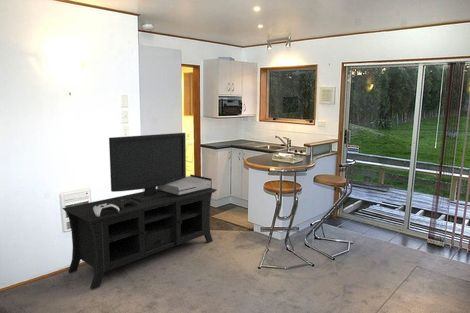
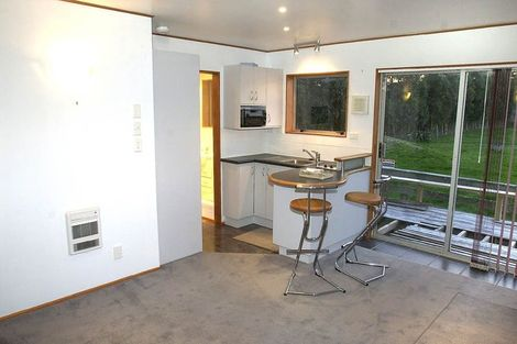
- media console (148, 197)
